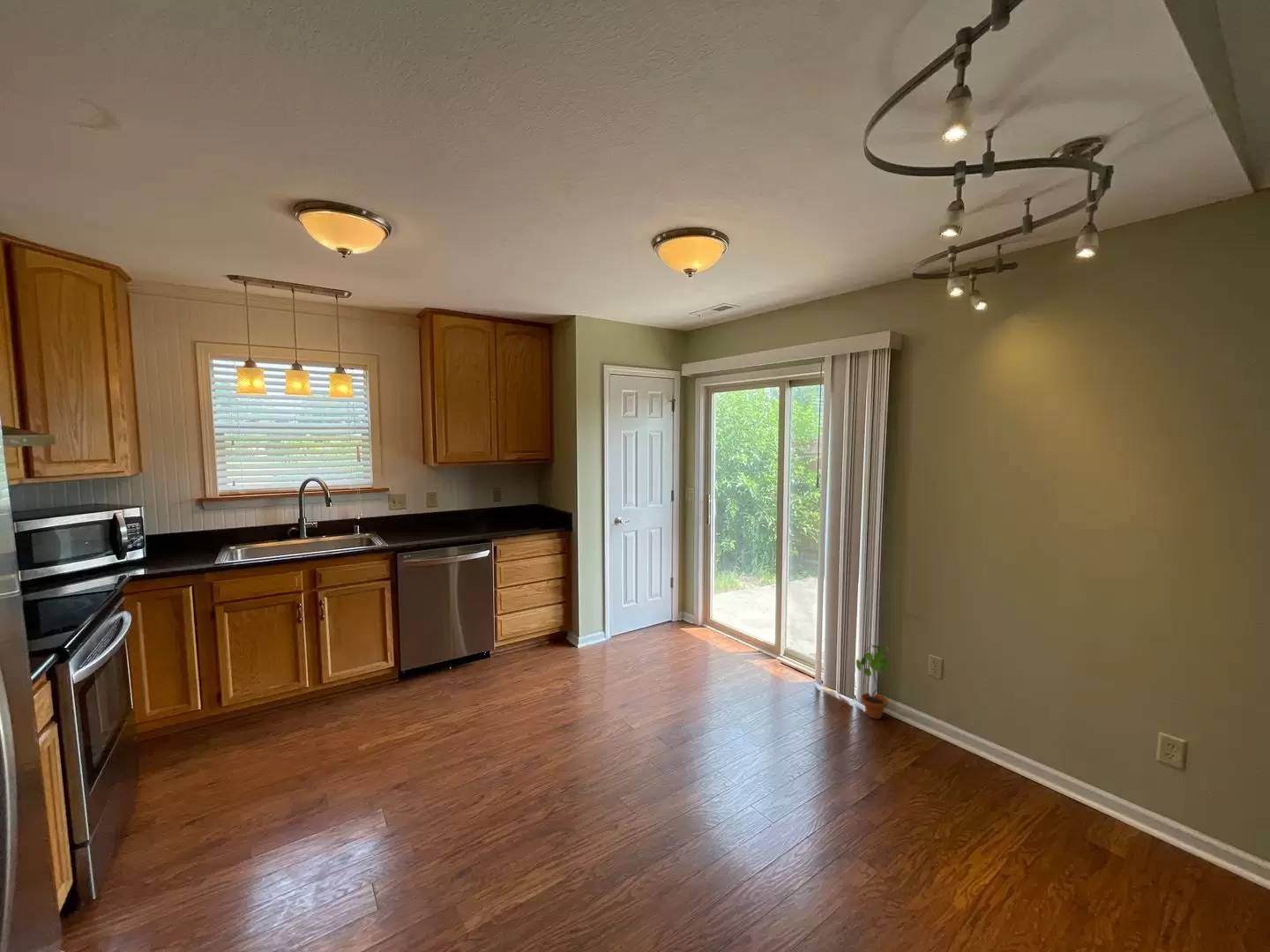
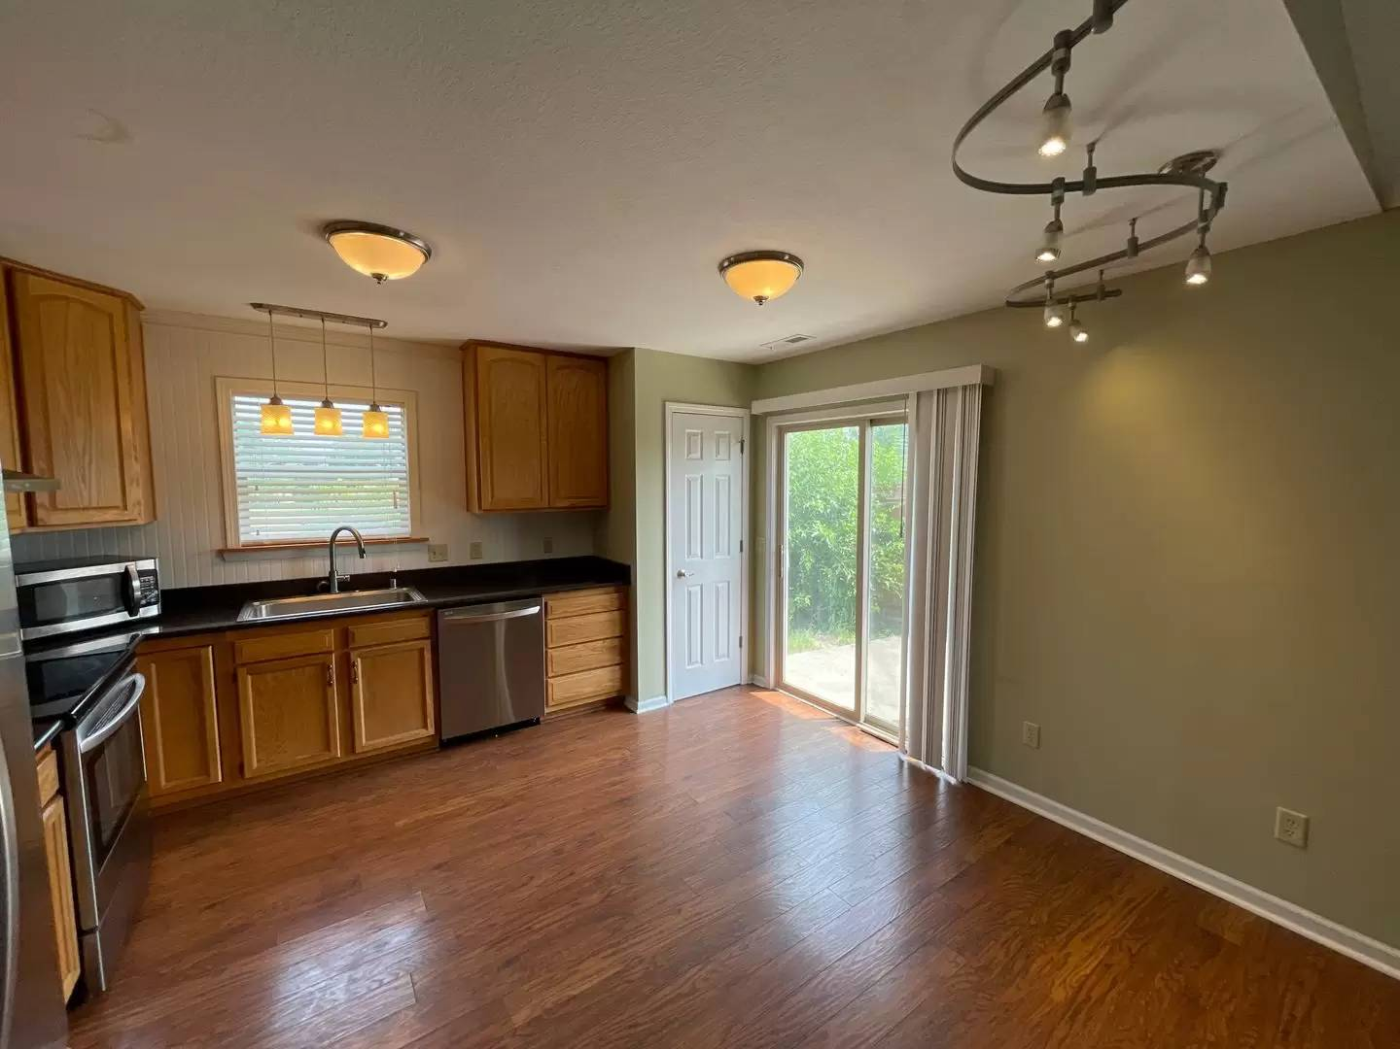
- potted plant (875, 680)
